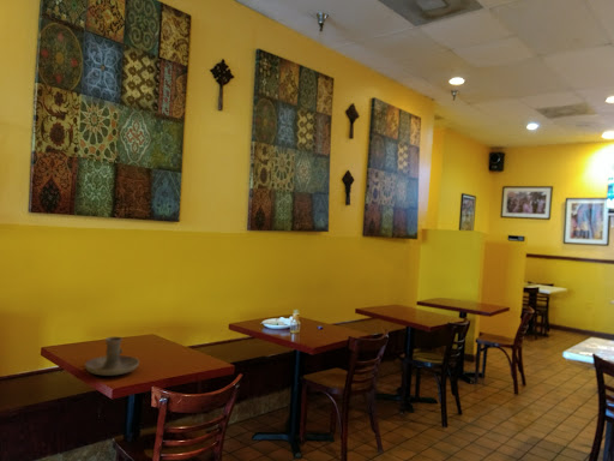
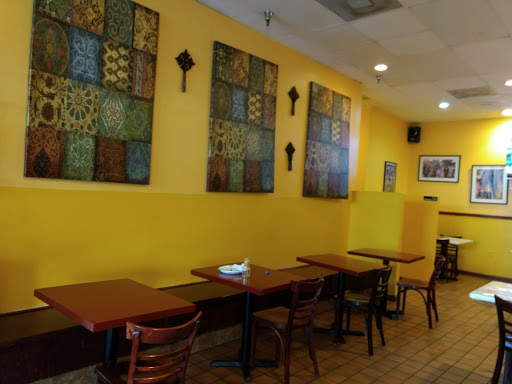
- candle holder (113, 353)
